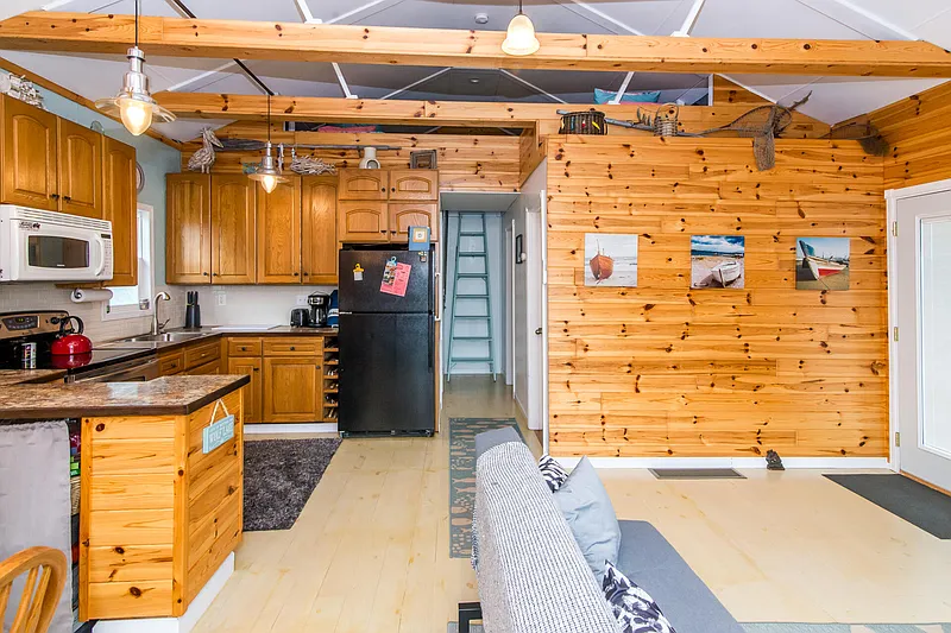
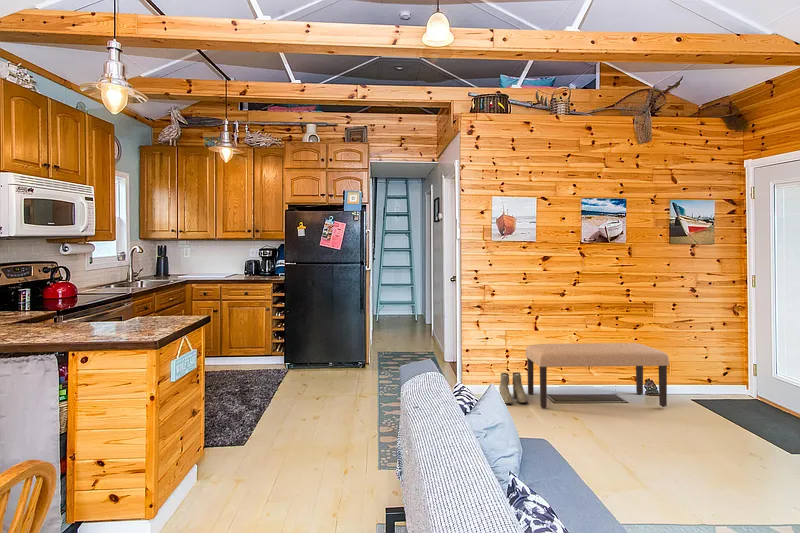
+ bench (593, 365)
+ boots (513, 387)
